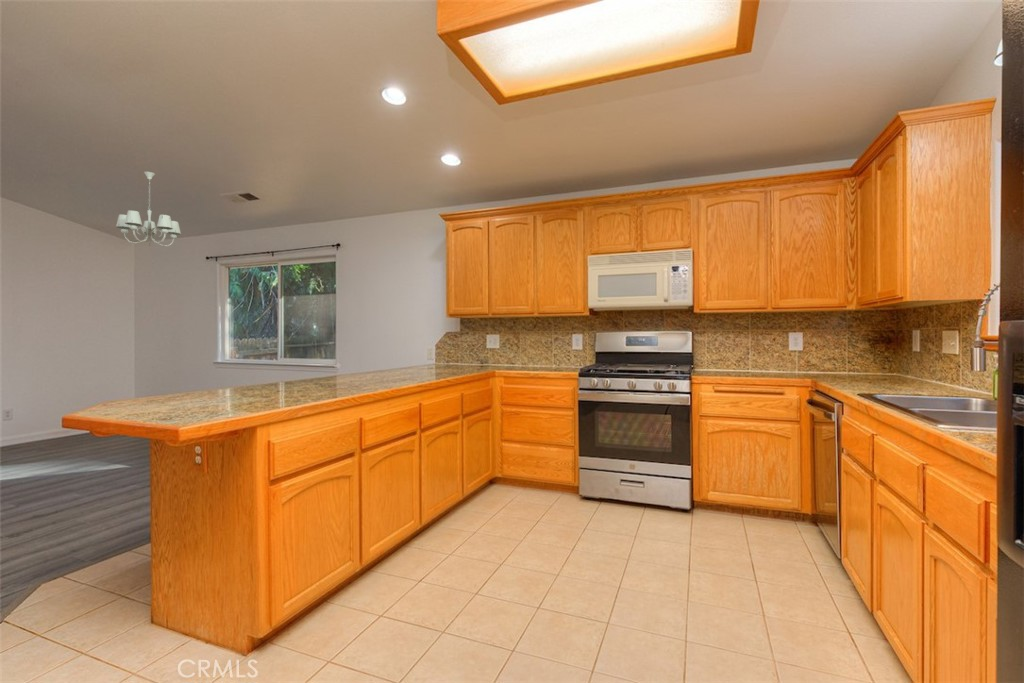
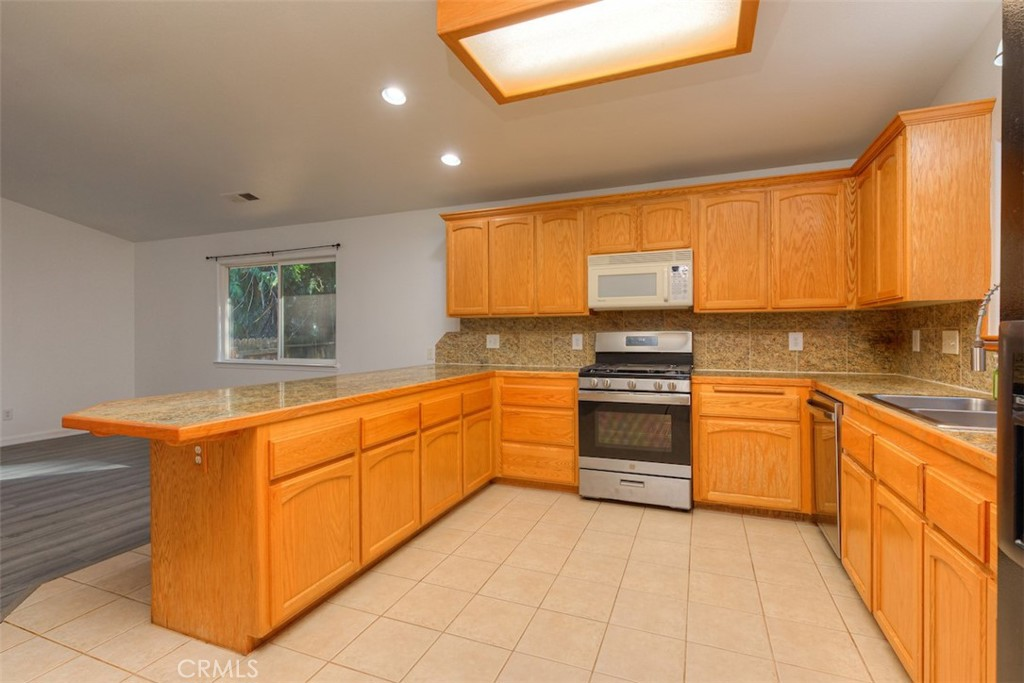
- chandelier (149, 209)
